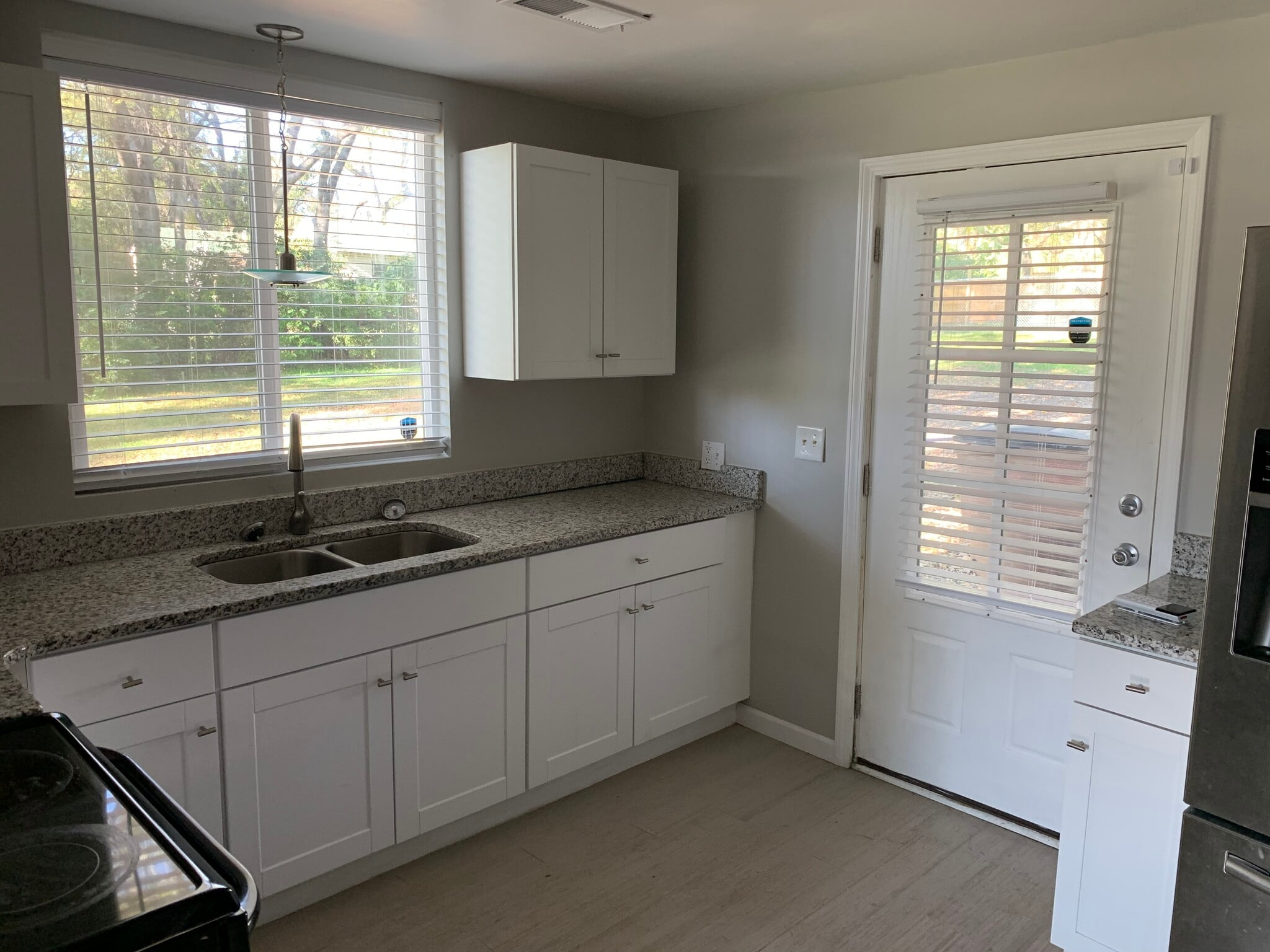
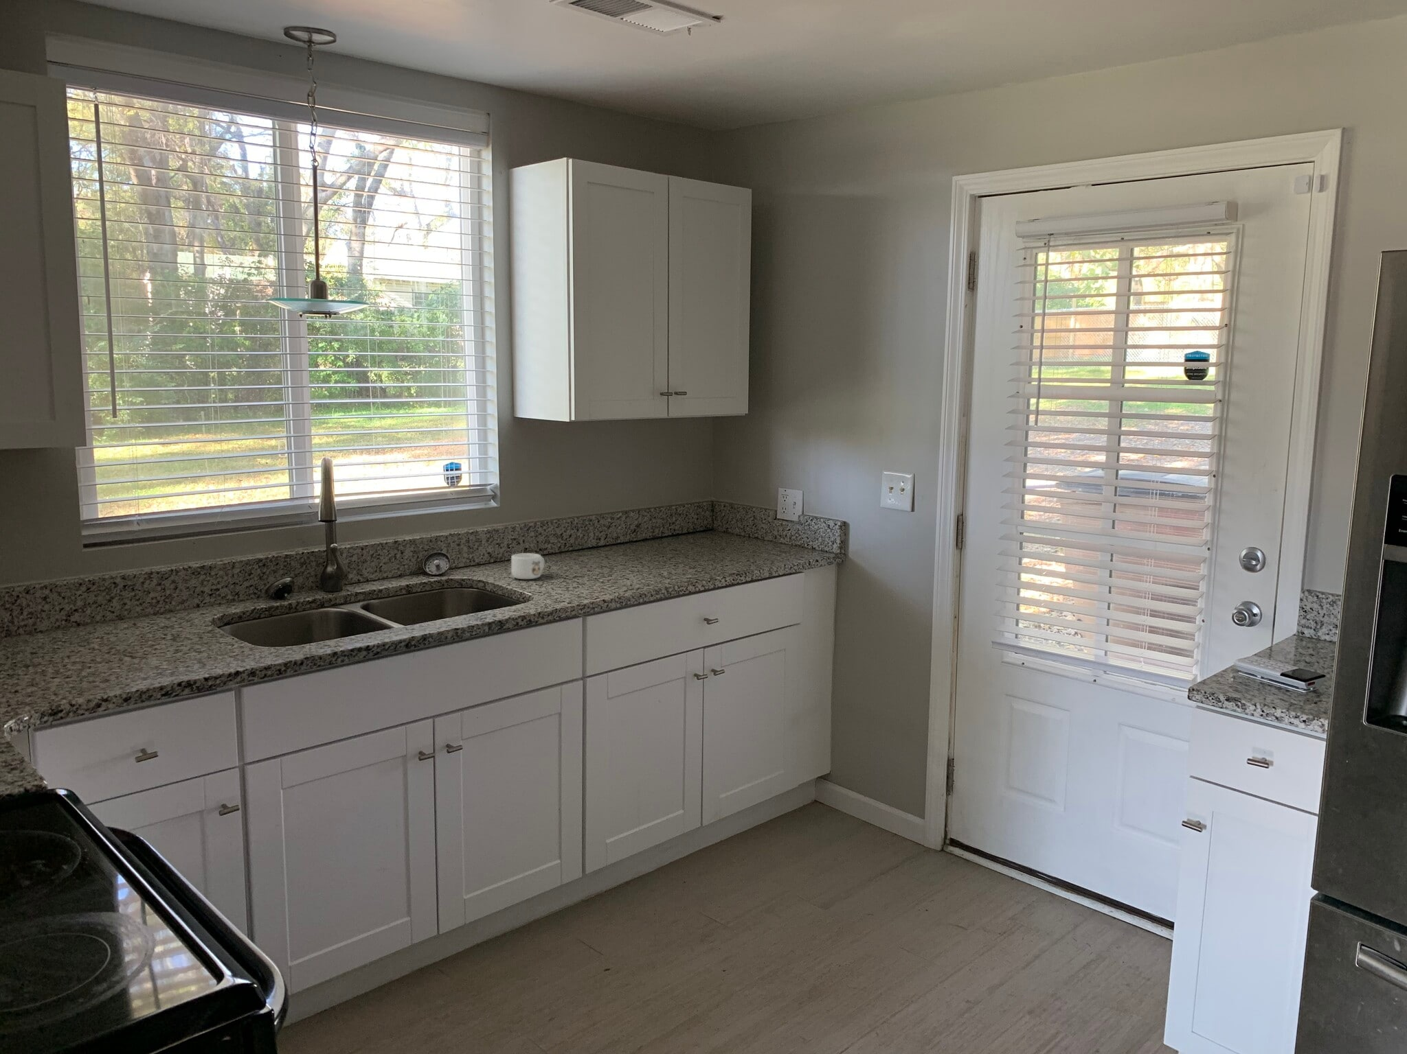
+ mug (530, 566)
